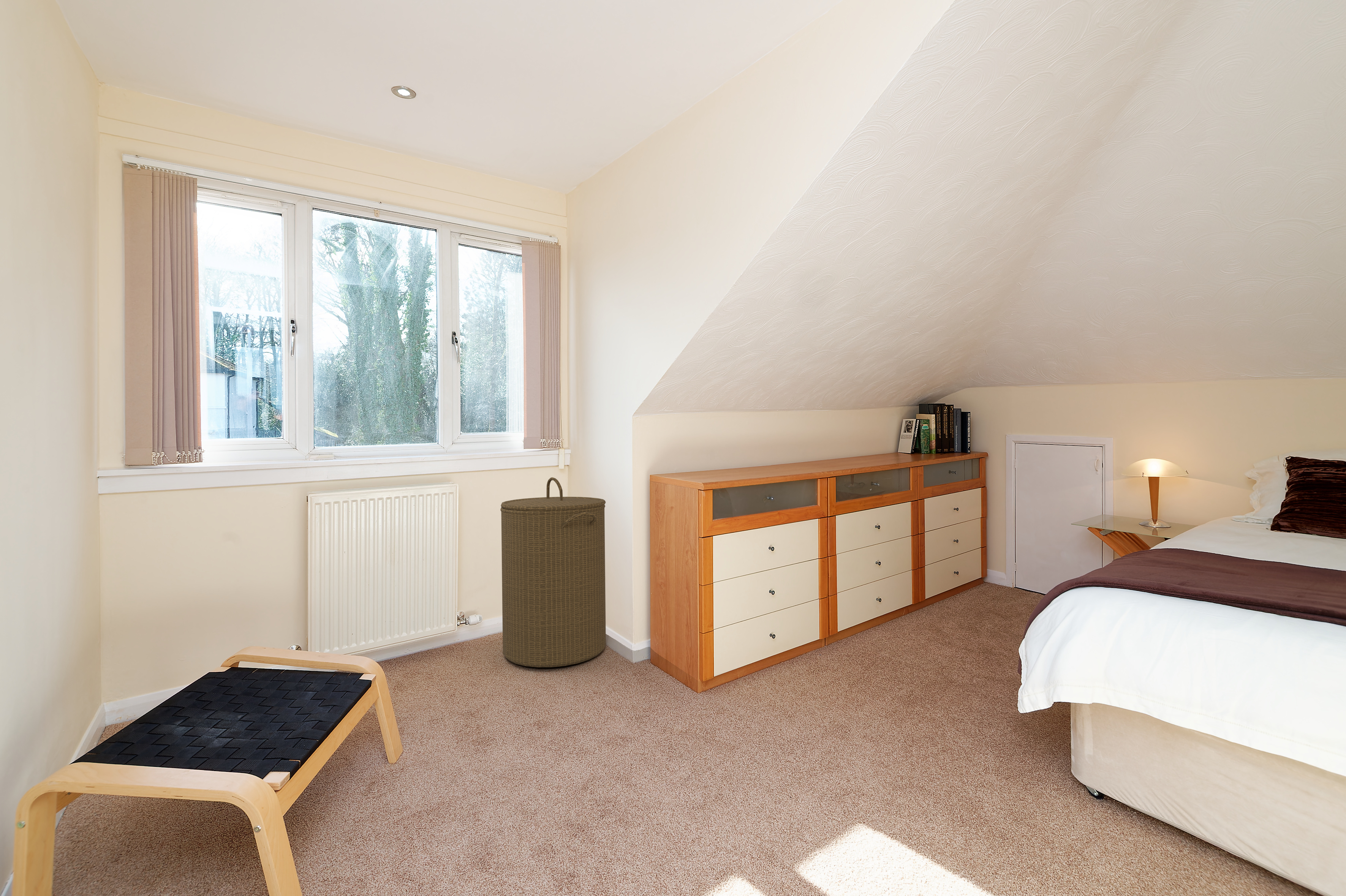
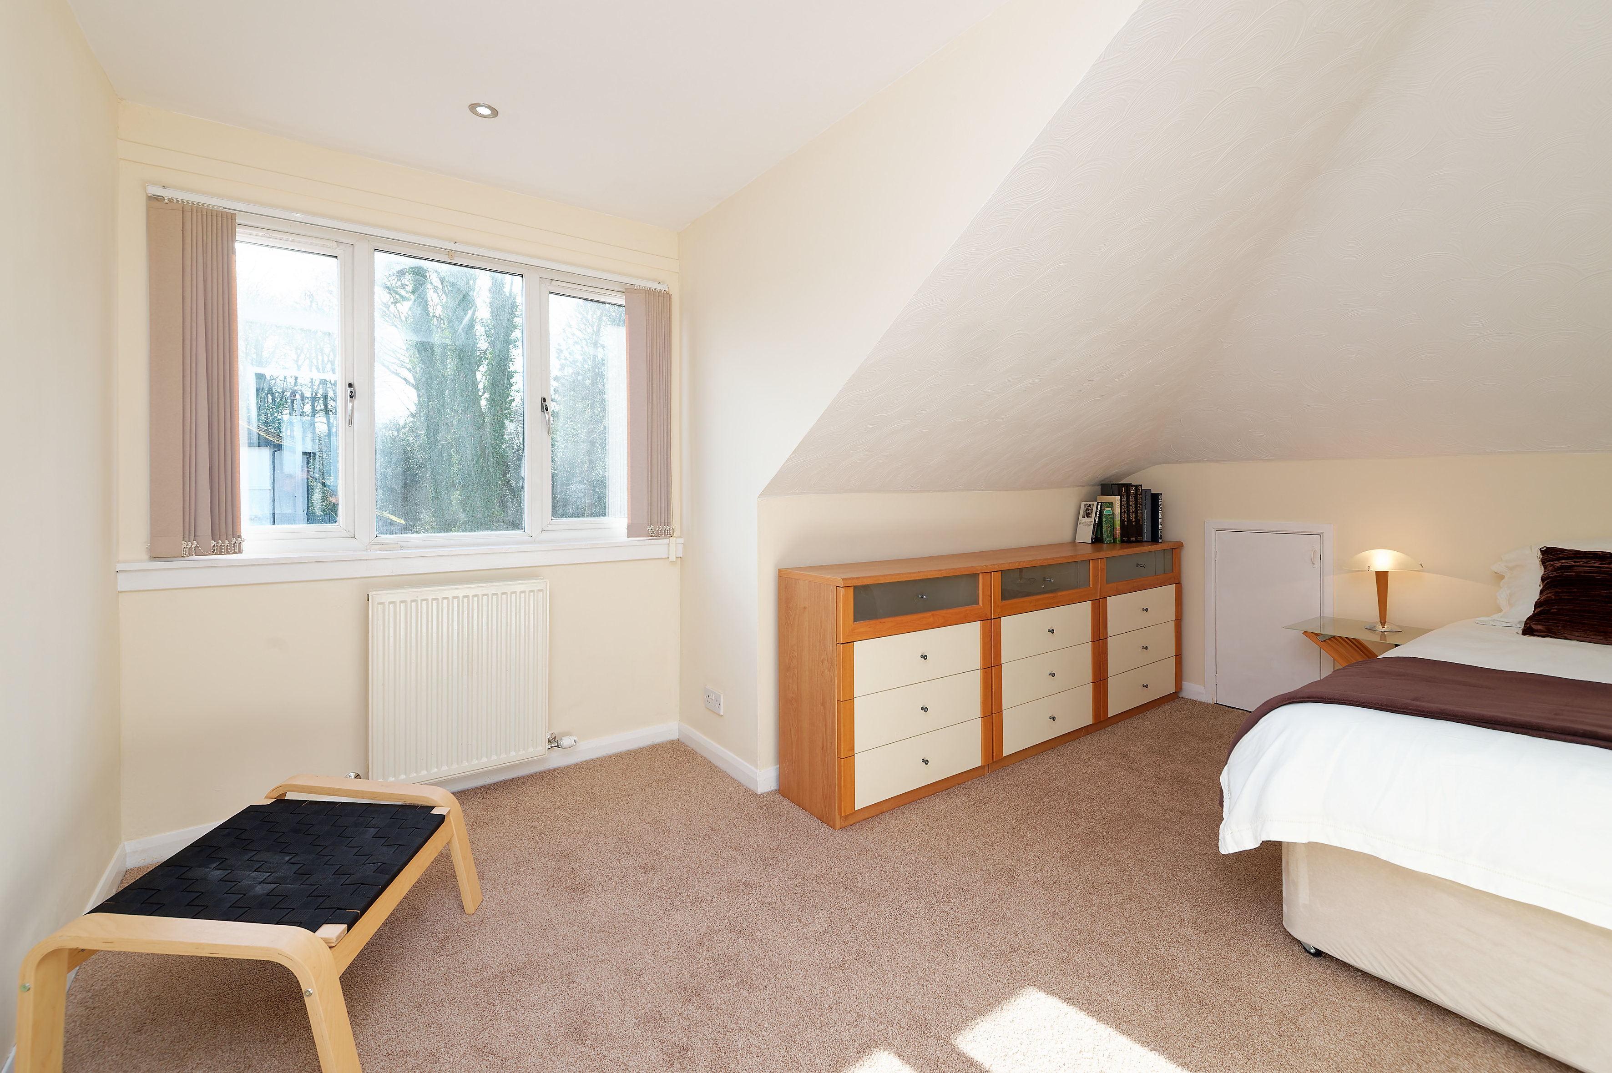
- laundry hamper (554, 563)
